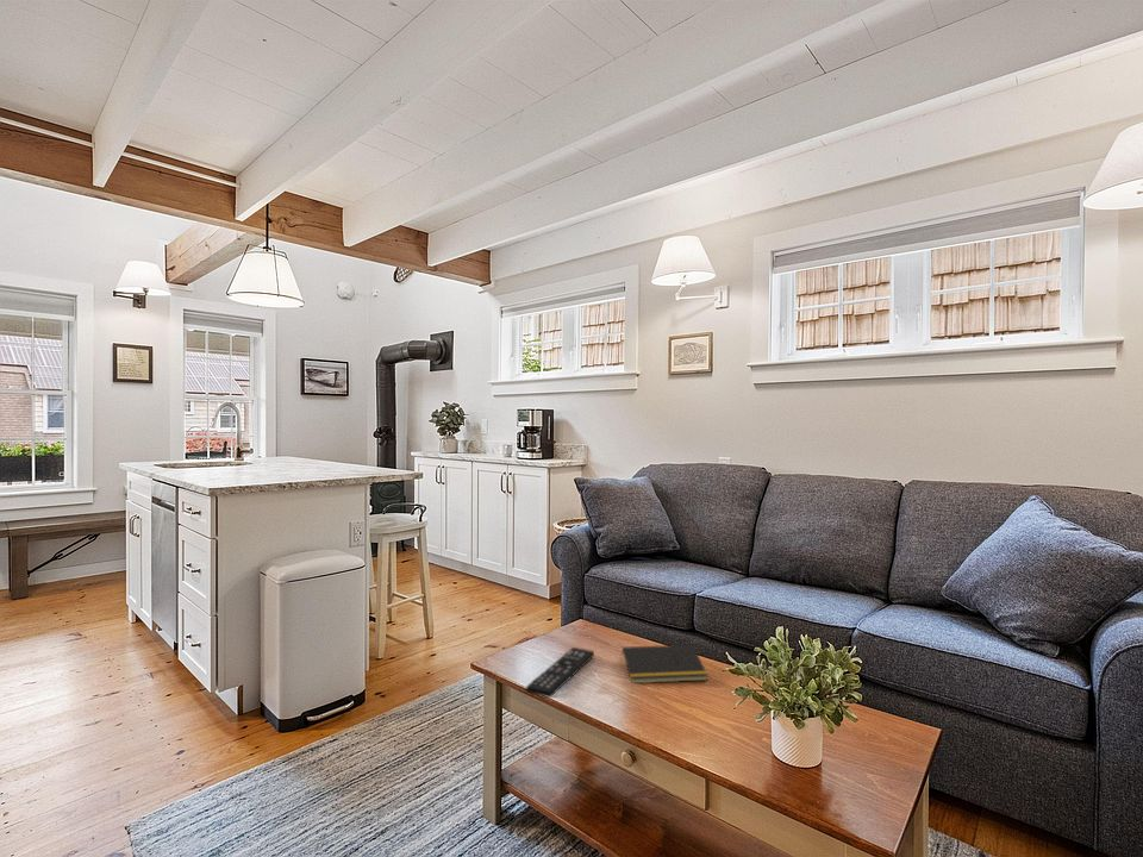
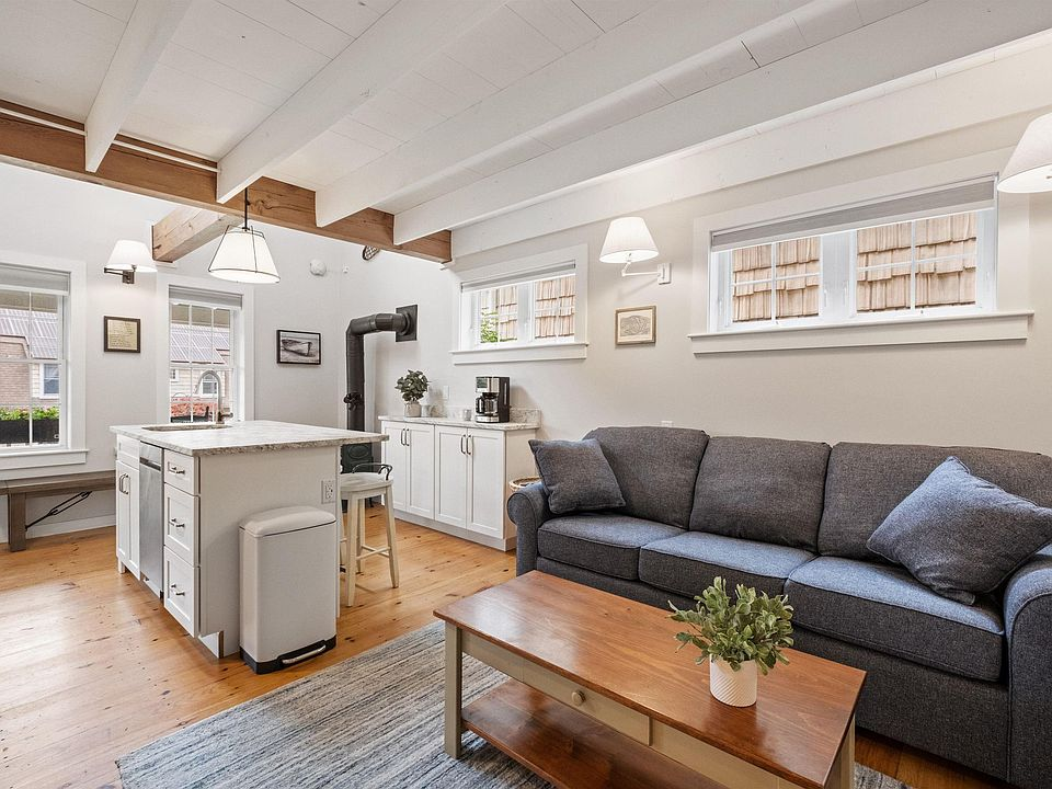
- remote control (562, 669)
- notepad (663, 663)
